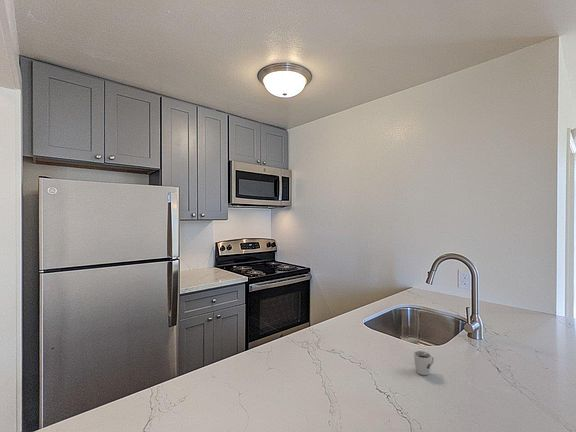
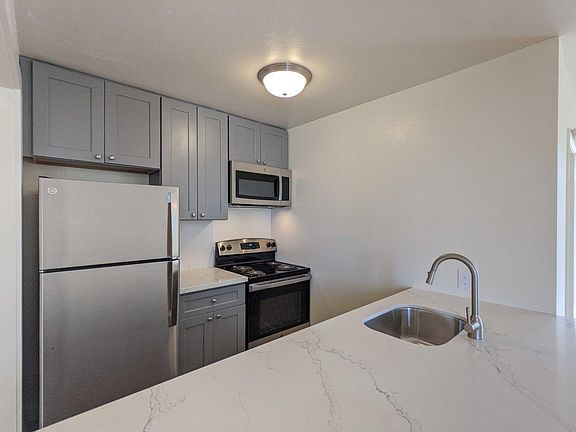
- cup (424, 356)
